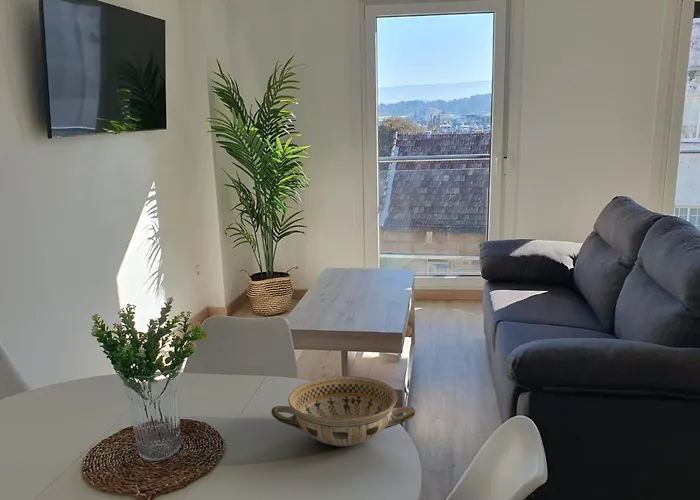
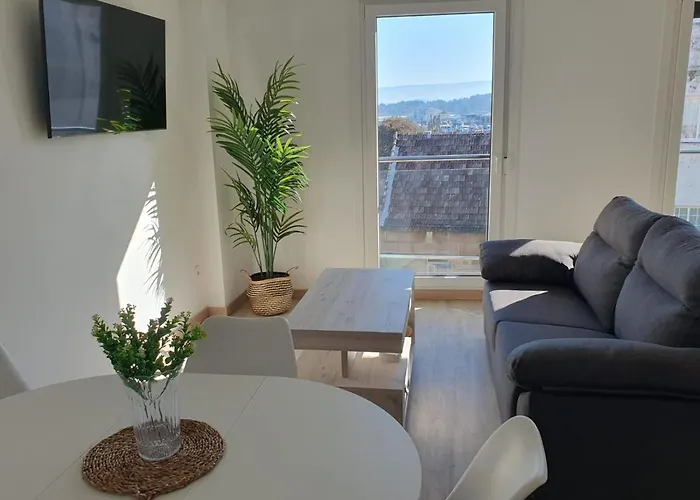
- ceramic bowl (344, 415)
